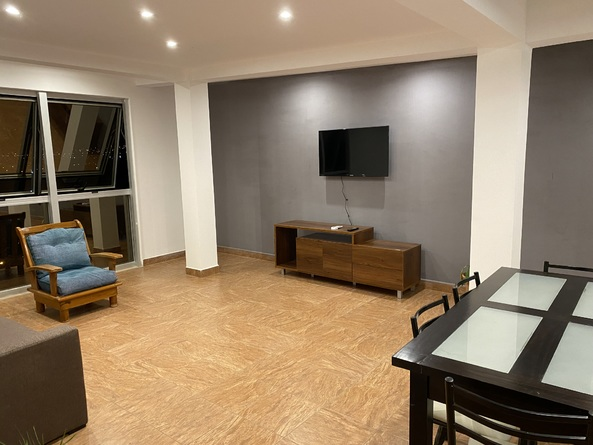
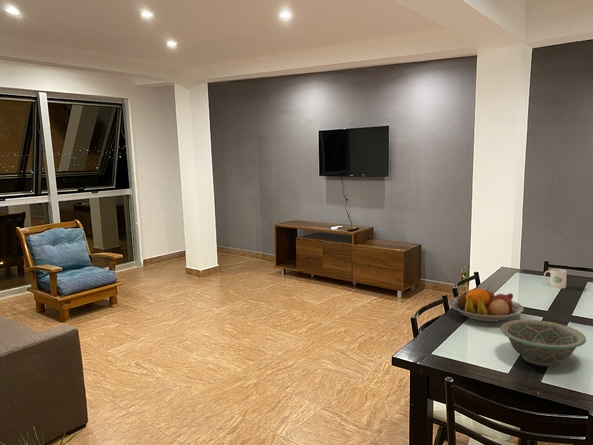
+ mug (554, 278)
+ fruit bowl (484, 302)
+ decorative bowl (541, 345)
